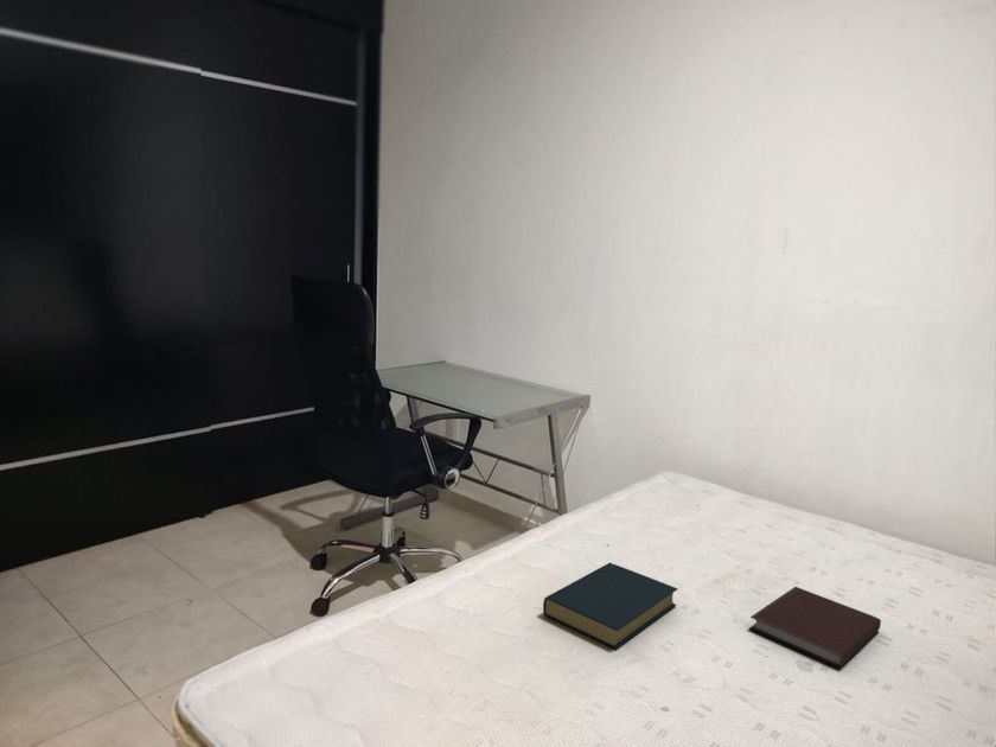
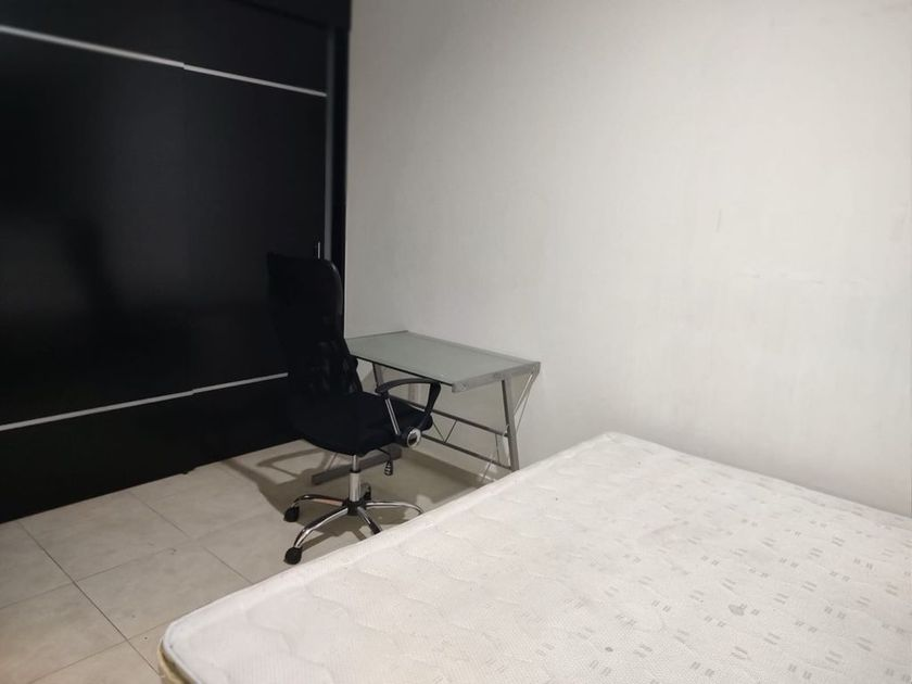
- hardback book (611, 600)
- notebook (815, 624)
